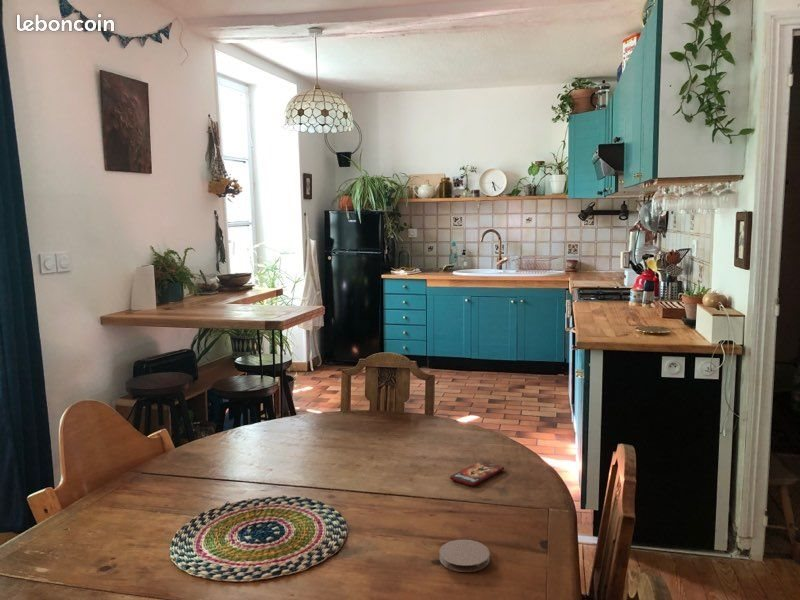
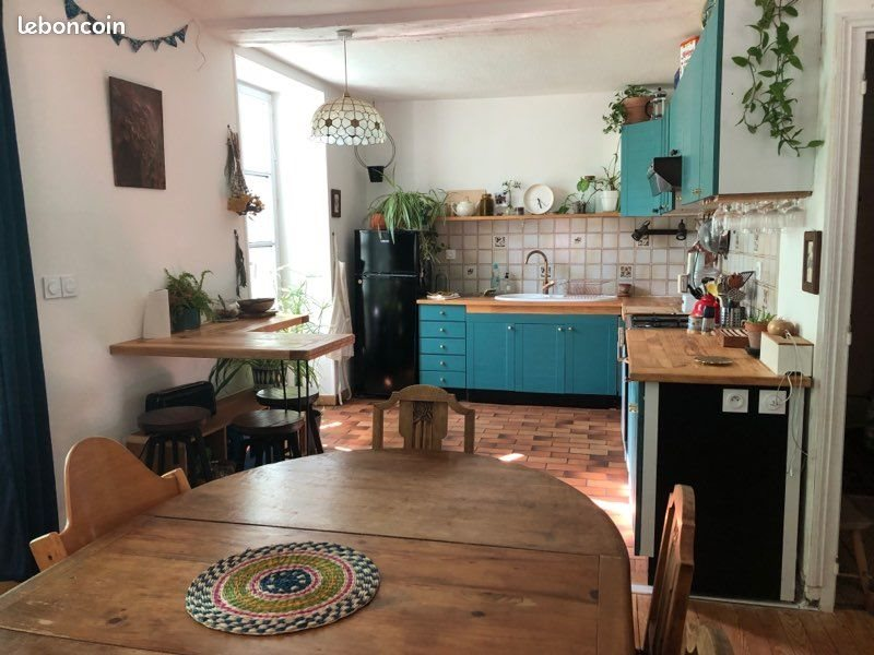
- coaster (464, 555)
- smartphone (477, 472)
